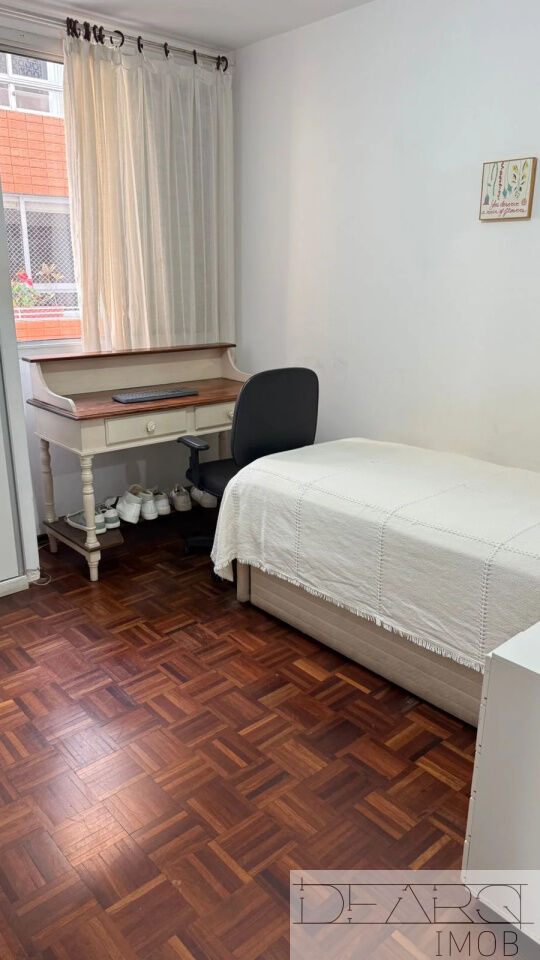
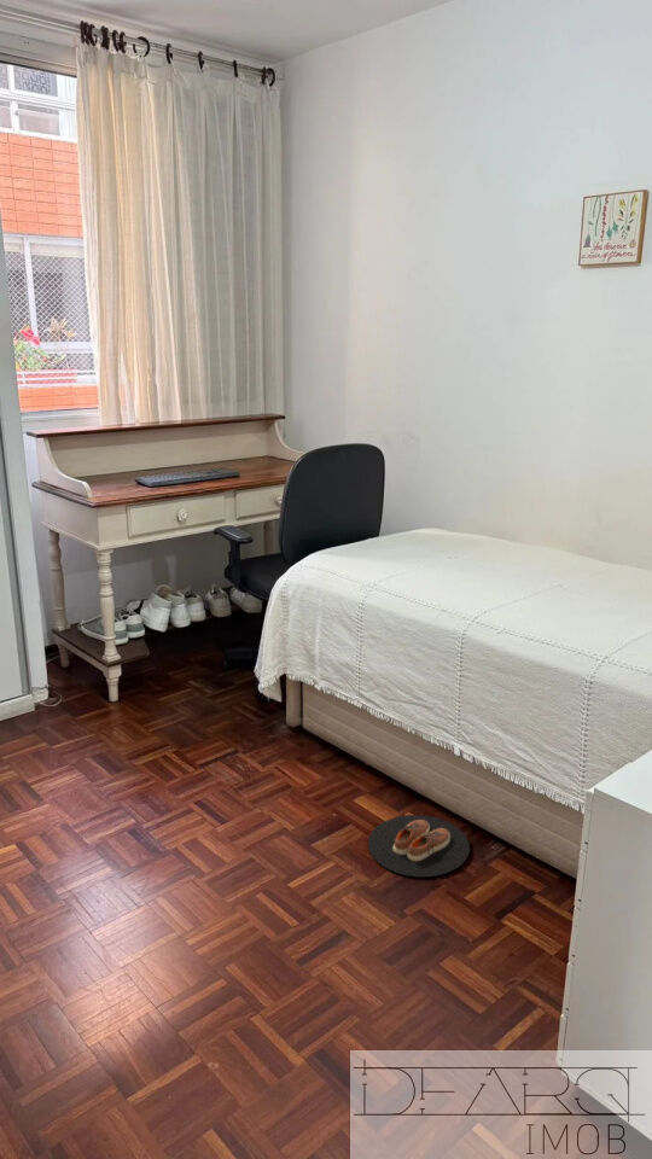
+ slippers (418, 838)
